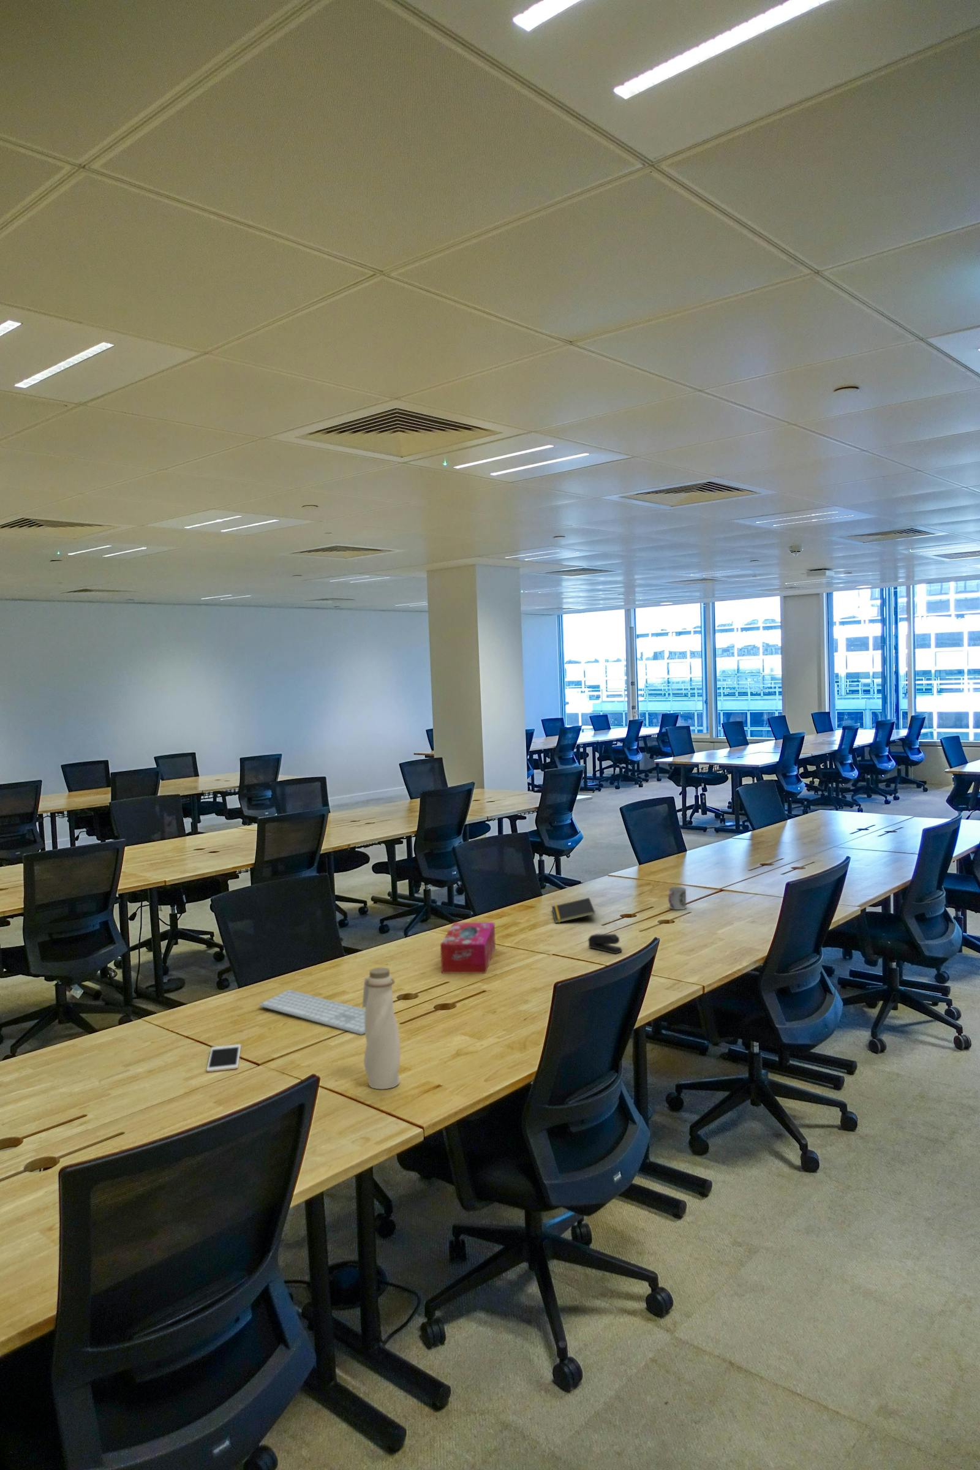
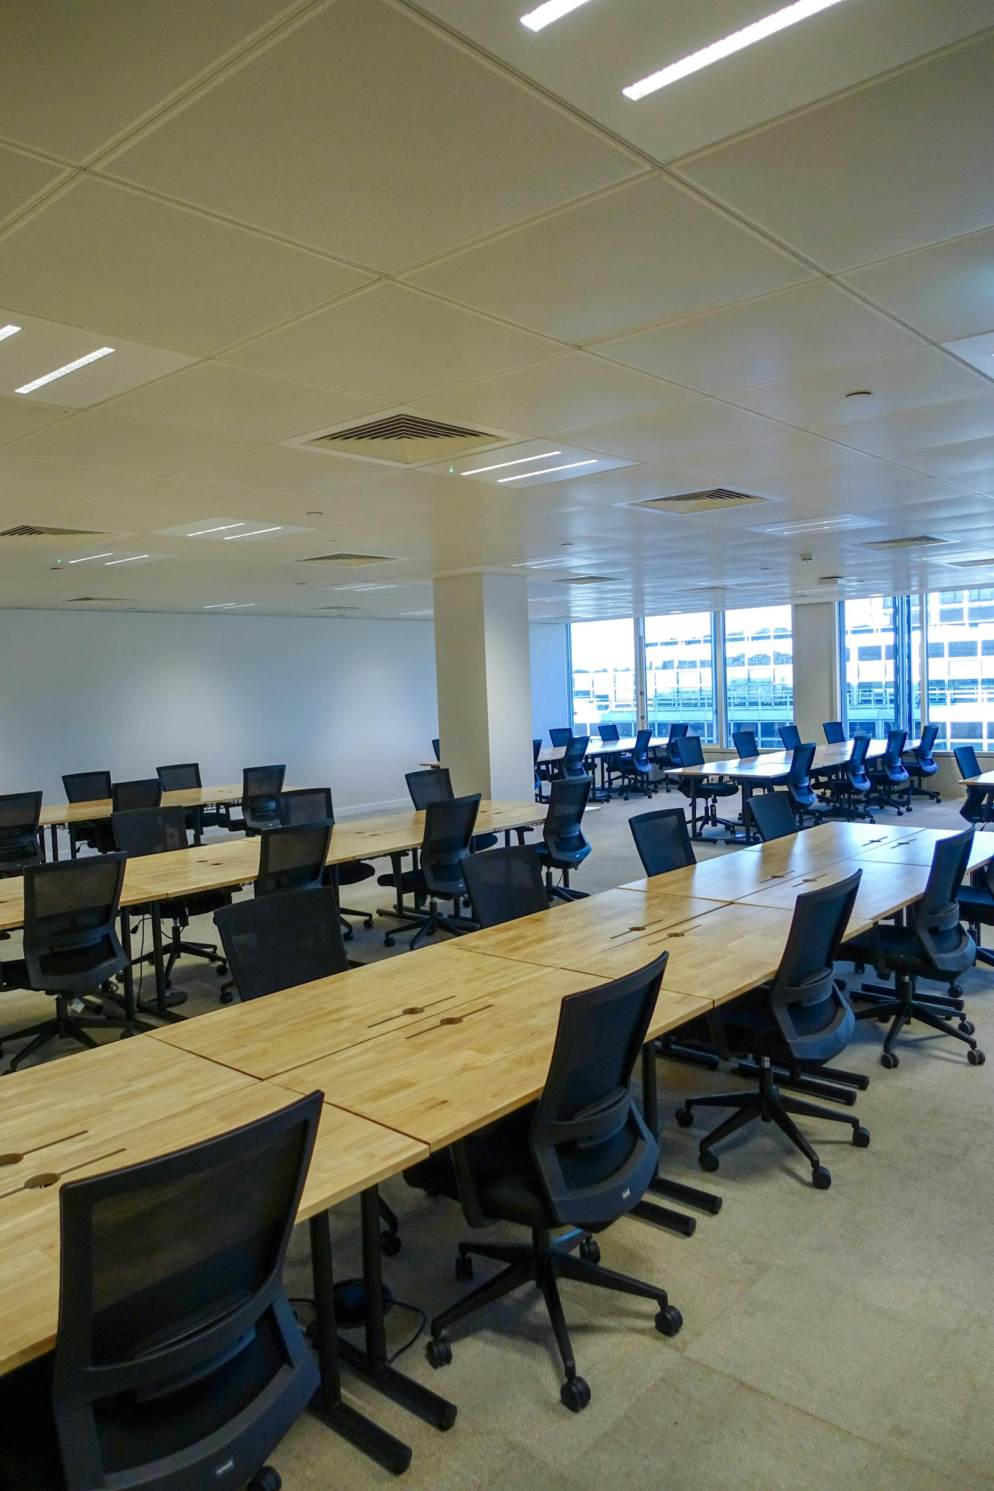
- cup (676, 899)
- cell phone (224, 1058)
- keyboard (323, 1011)
- water bottle (380, 1026)
- tissue box (468, 946)
- notepad (573, 910)
- stapler (605, 941)
